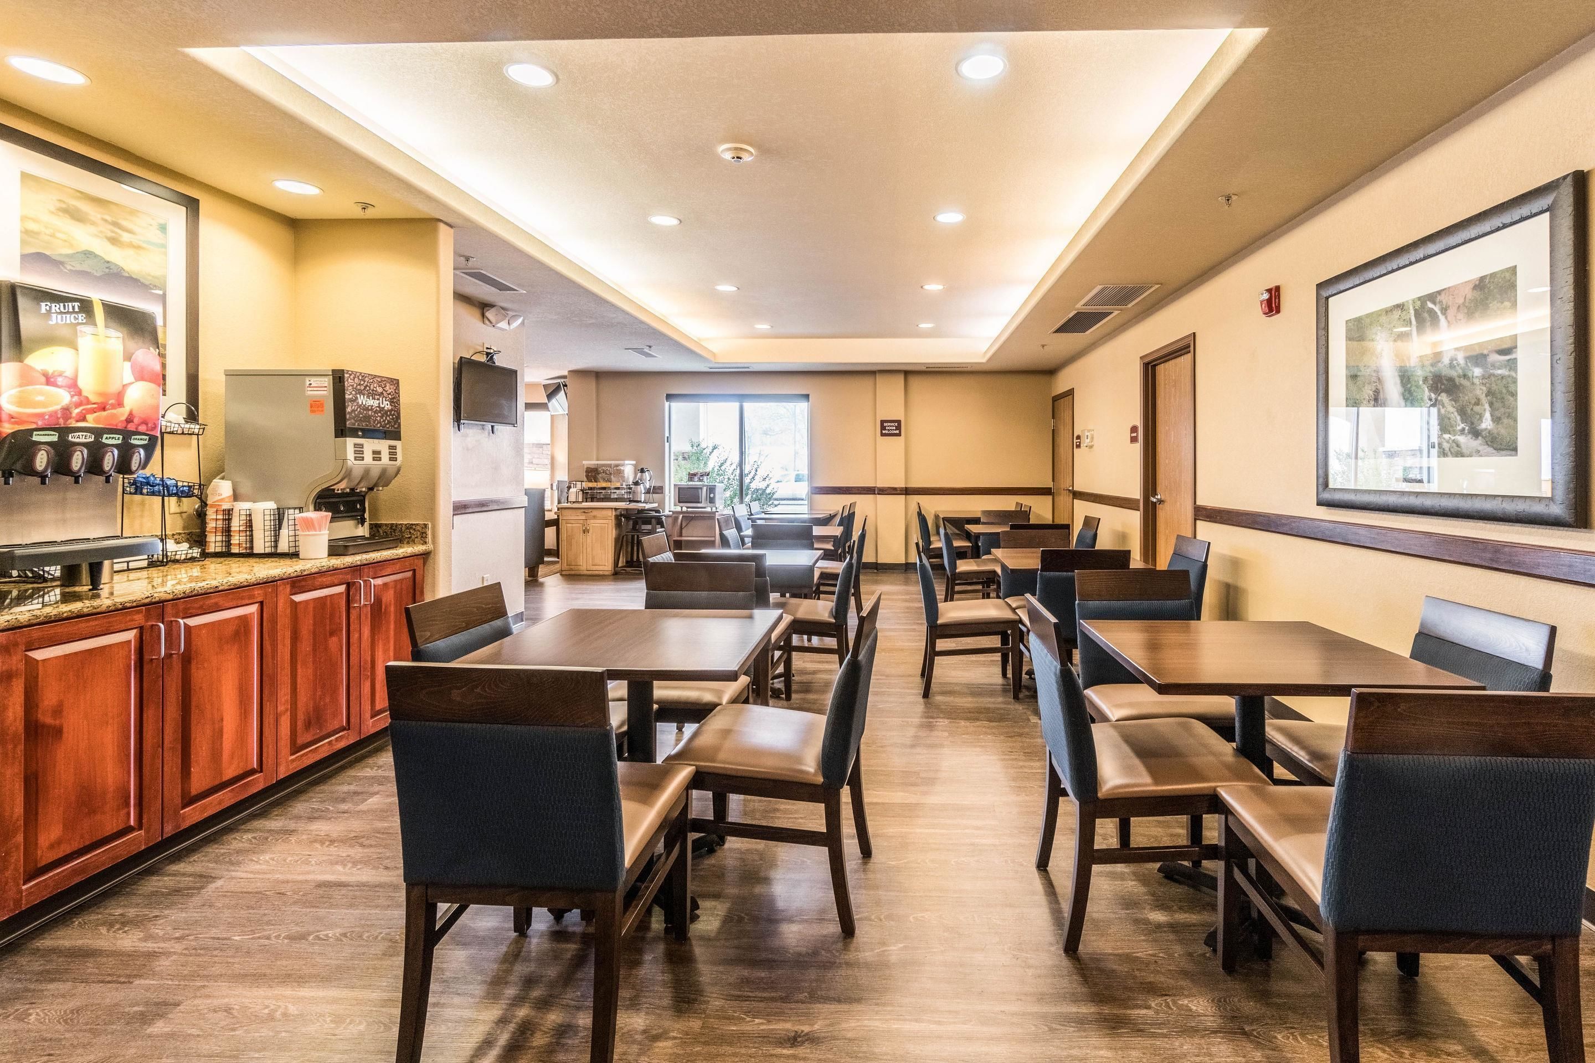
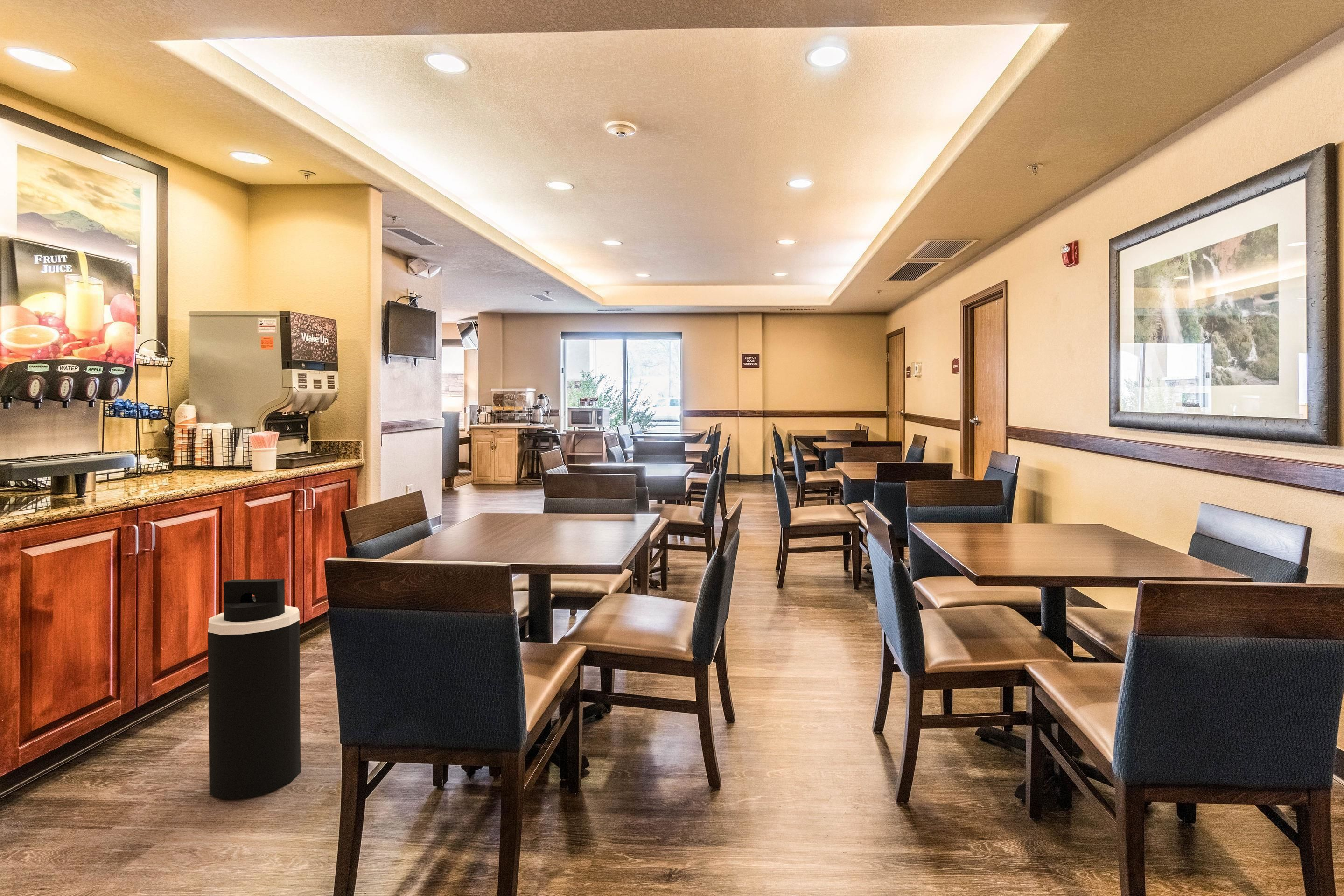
+ trash can (255, 679)
